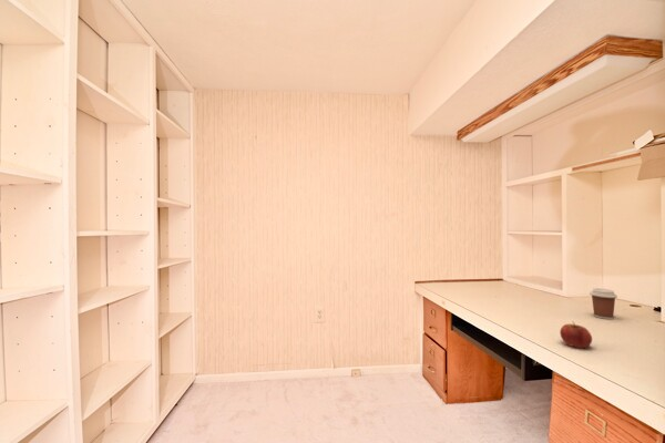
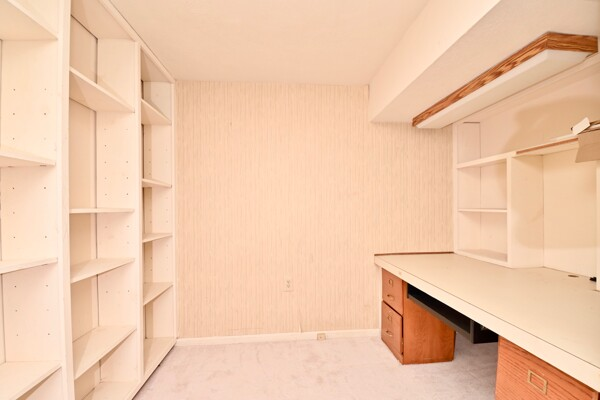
- coffee cup (603, 302)
- apple (575, 332)
